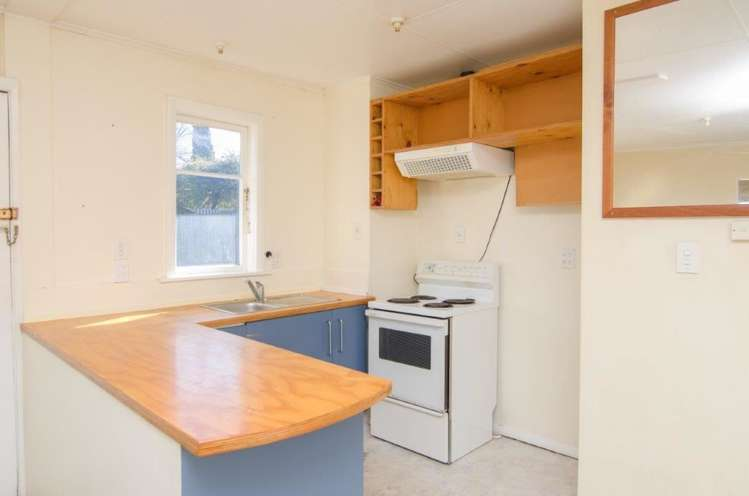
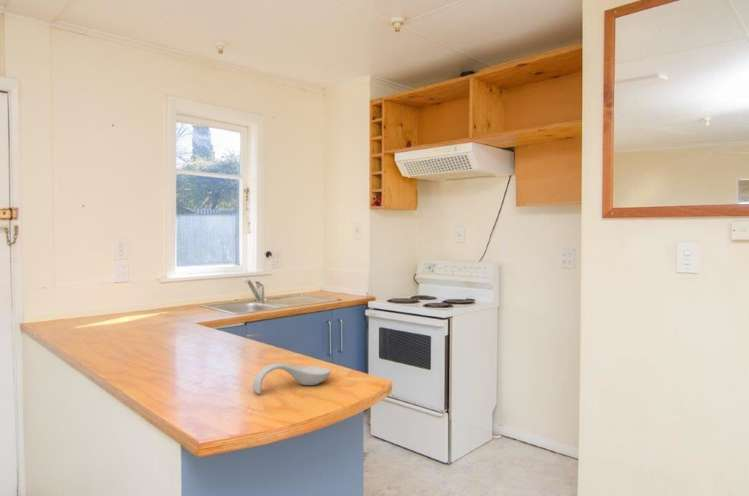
+ spoon rest (293, 373)
